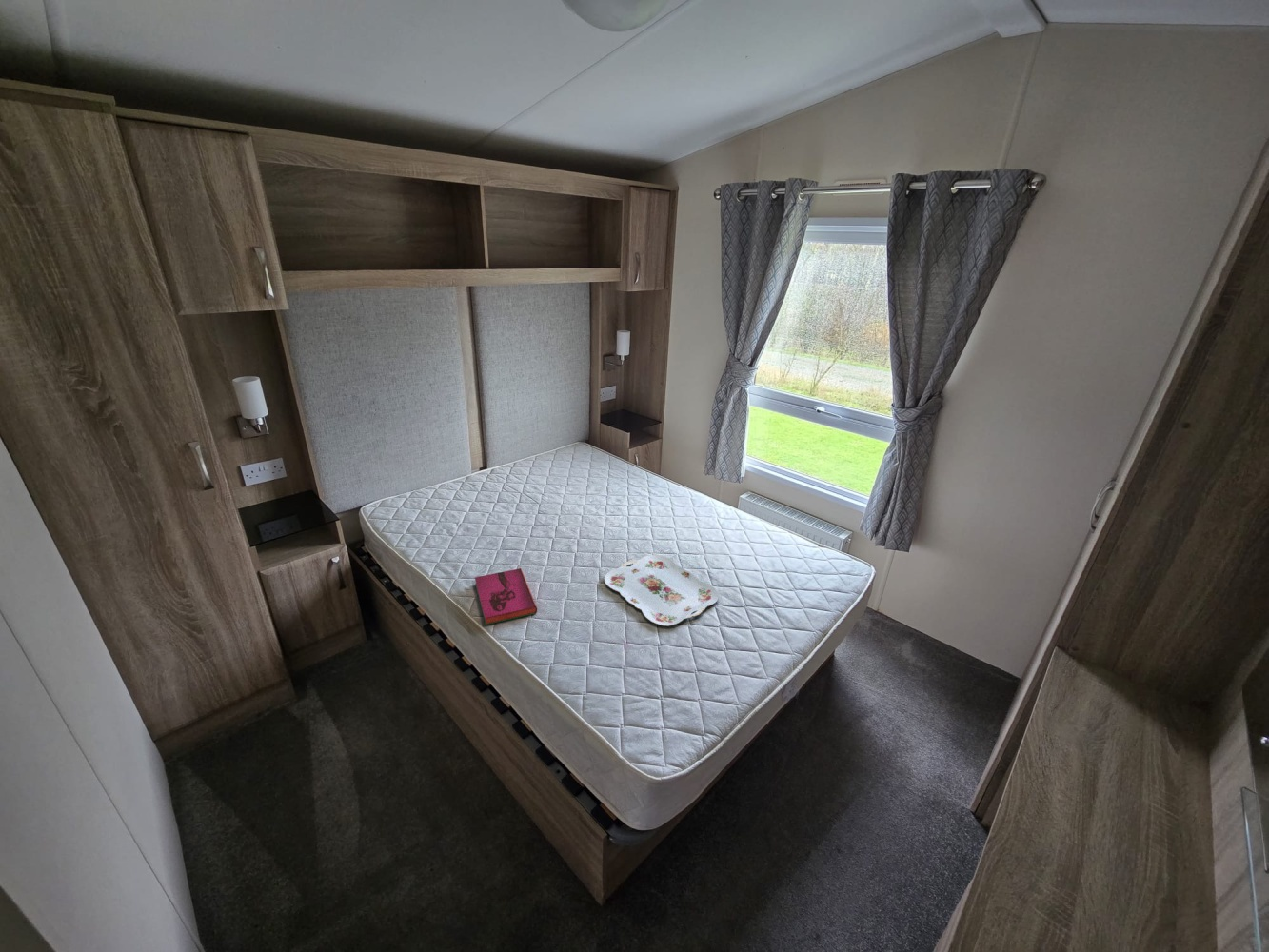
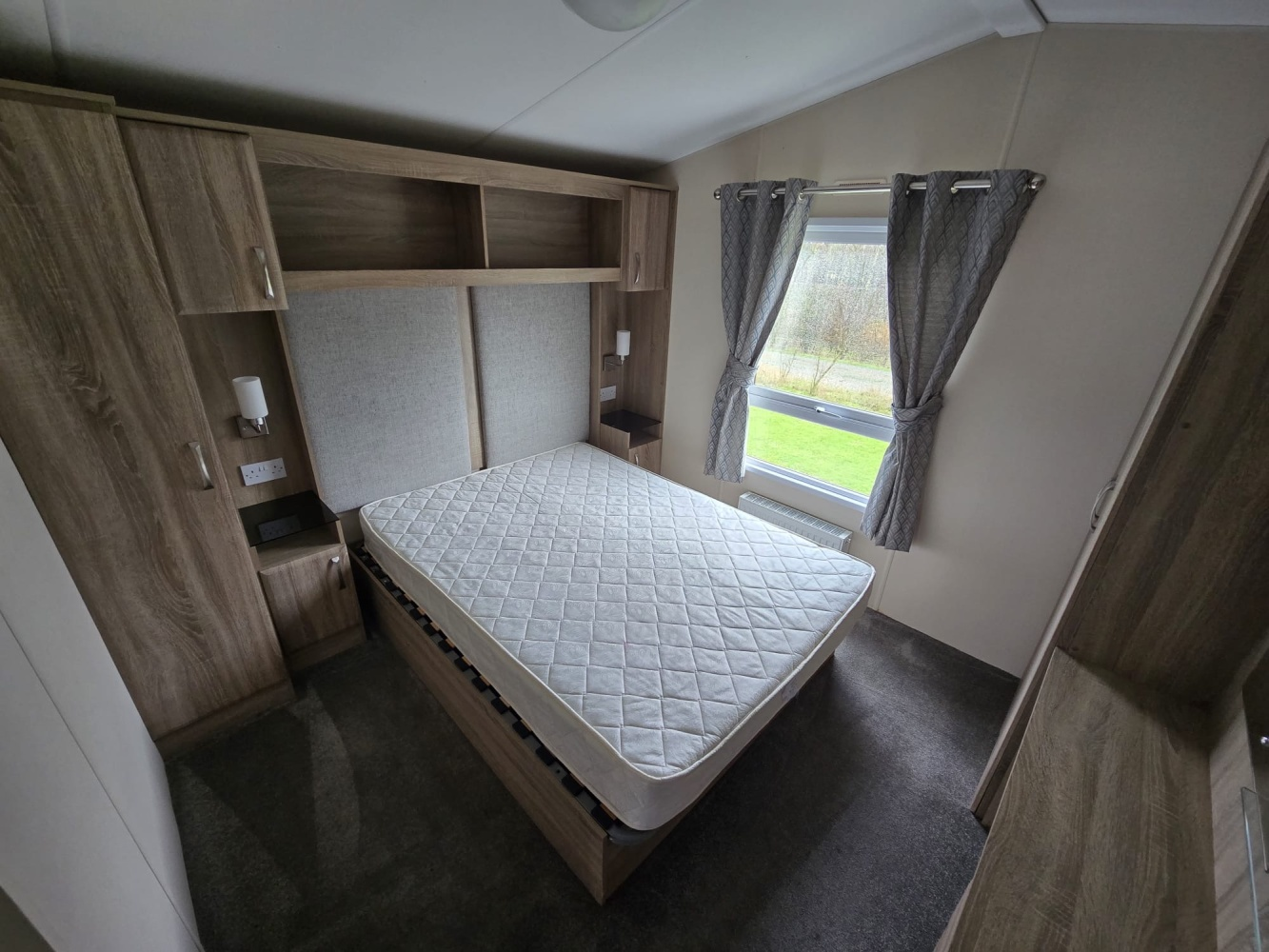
- hardback book (505, 594)
- serving tray (660, 587)
